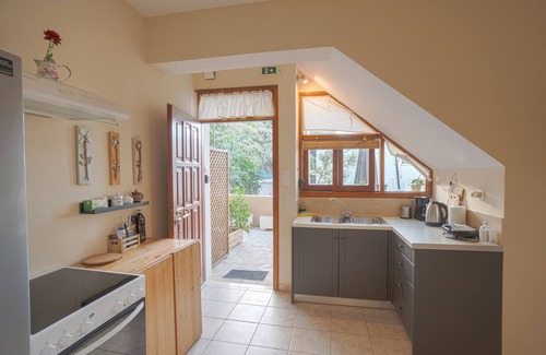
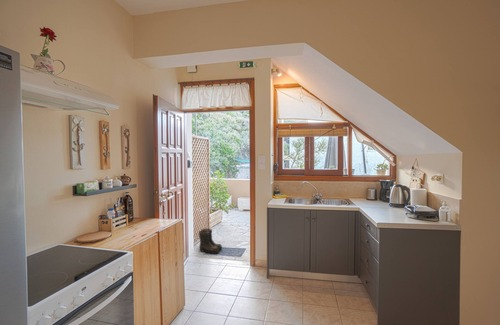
+ boots (210, 240)
